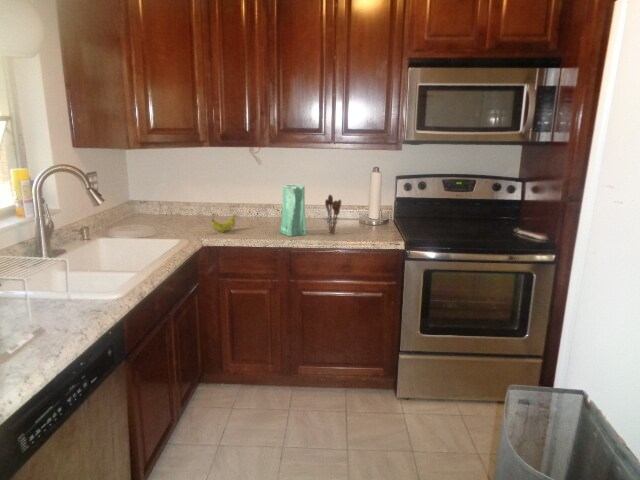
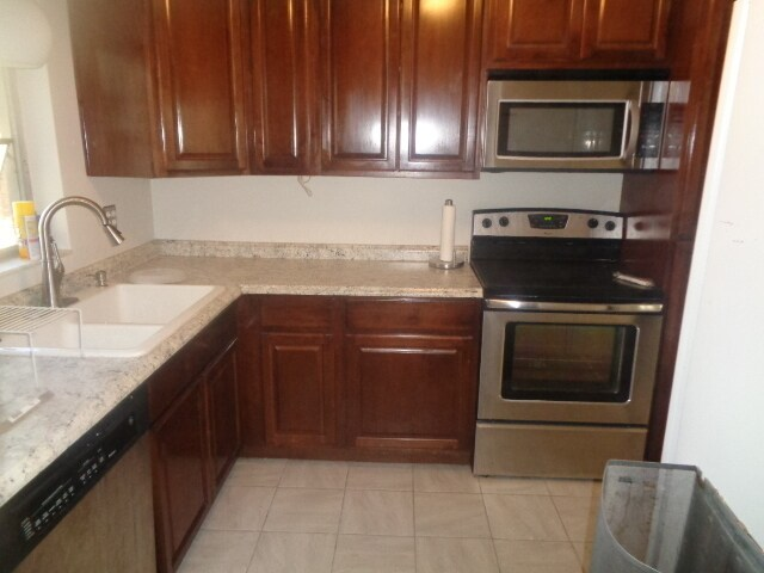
- vase (293, 209)
- utensil holder (331, 214)
- banana (224, 223)
